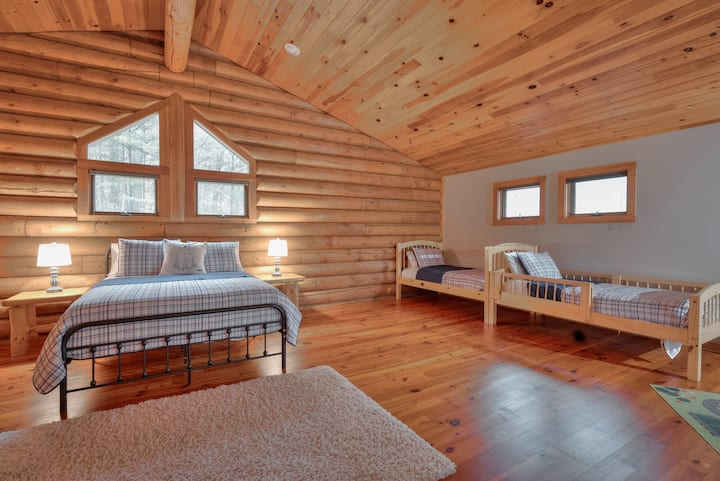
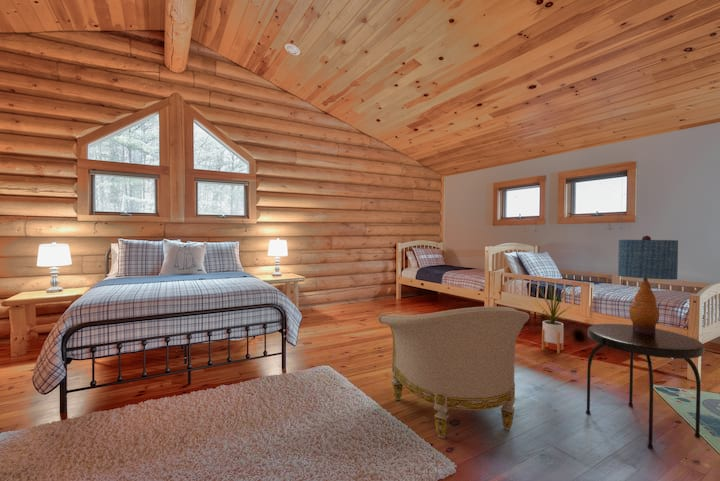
+ armchair (459, 356)
+ table lamp (646, 283)
+ side table (632, 379)
+ house plant (553, 314)
